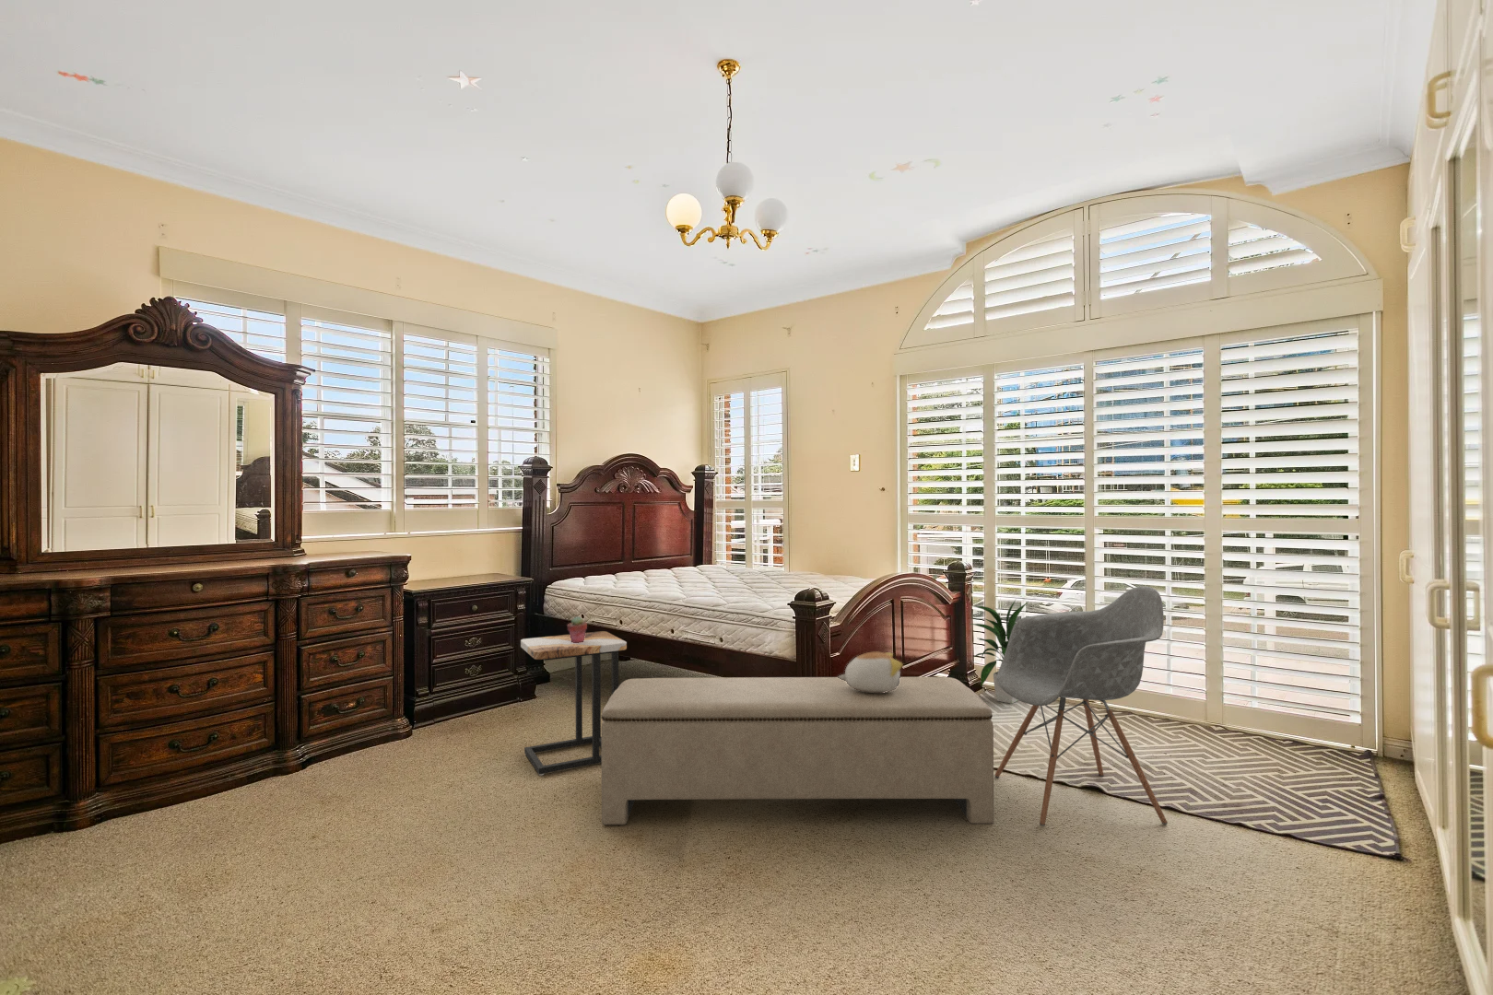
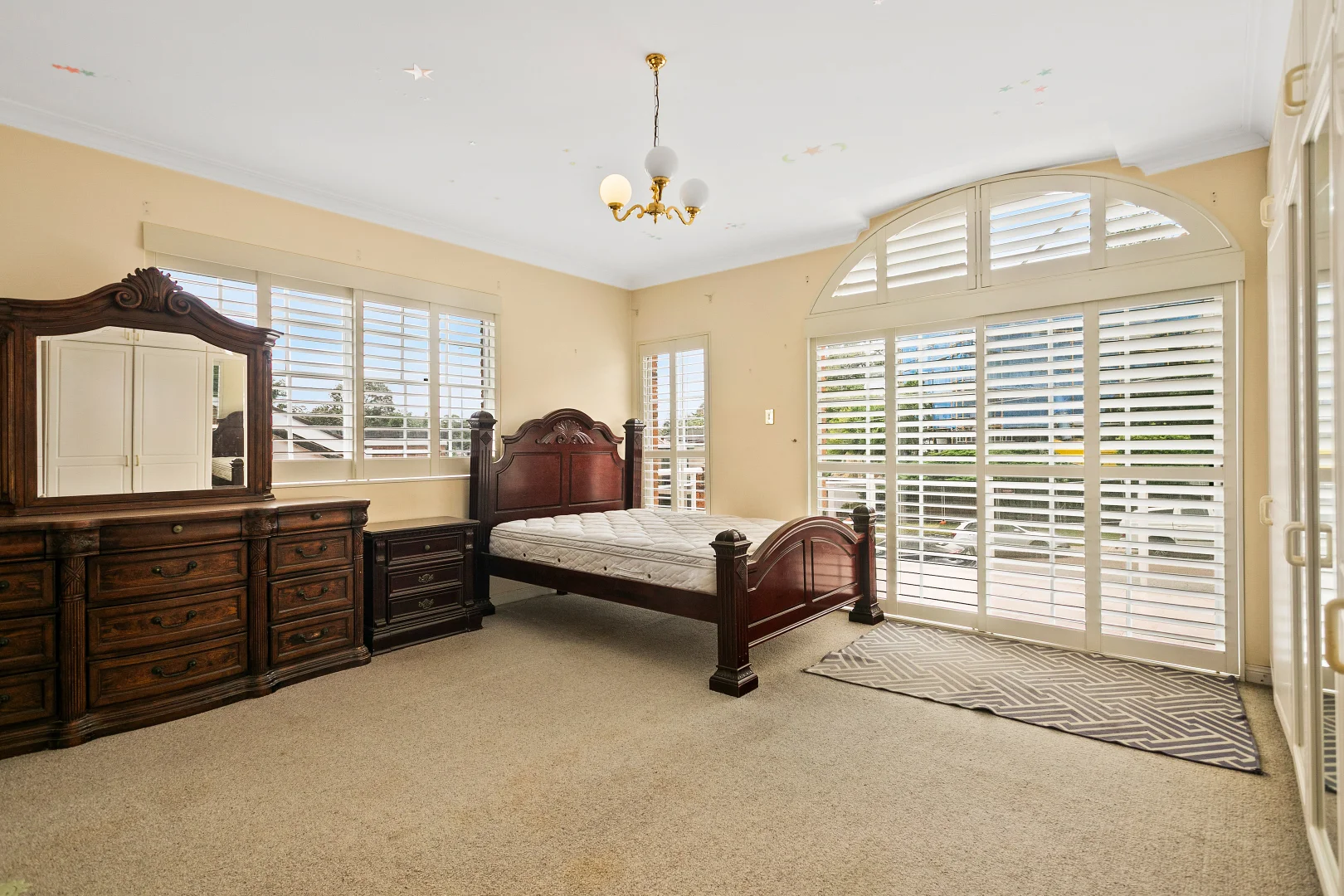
- indoor plant (1003, 649)
- bench (793, 744)
- plush toy (869, 671)
- armchair (1079, 692)
- potted succulent (577, 629)
- side table (575, 696)
